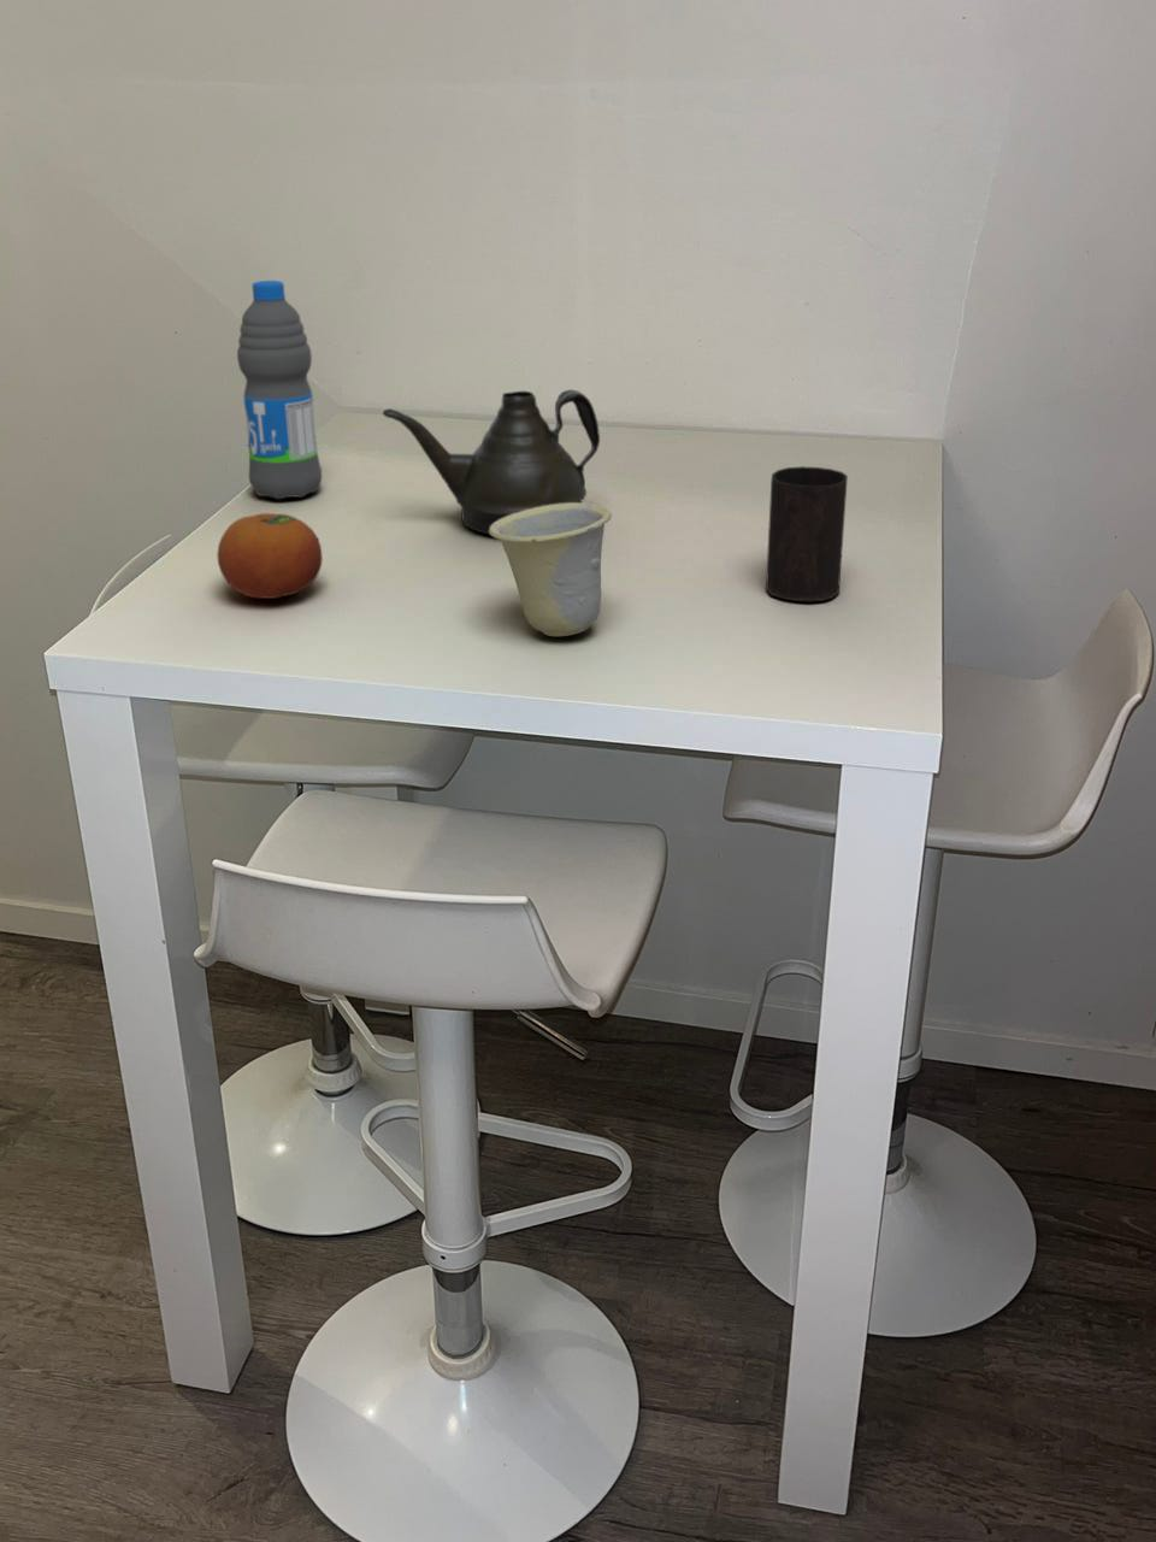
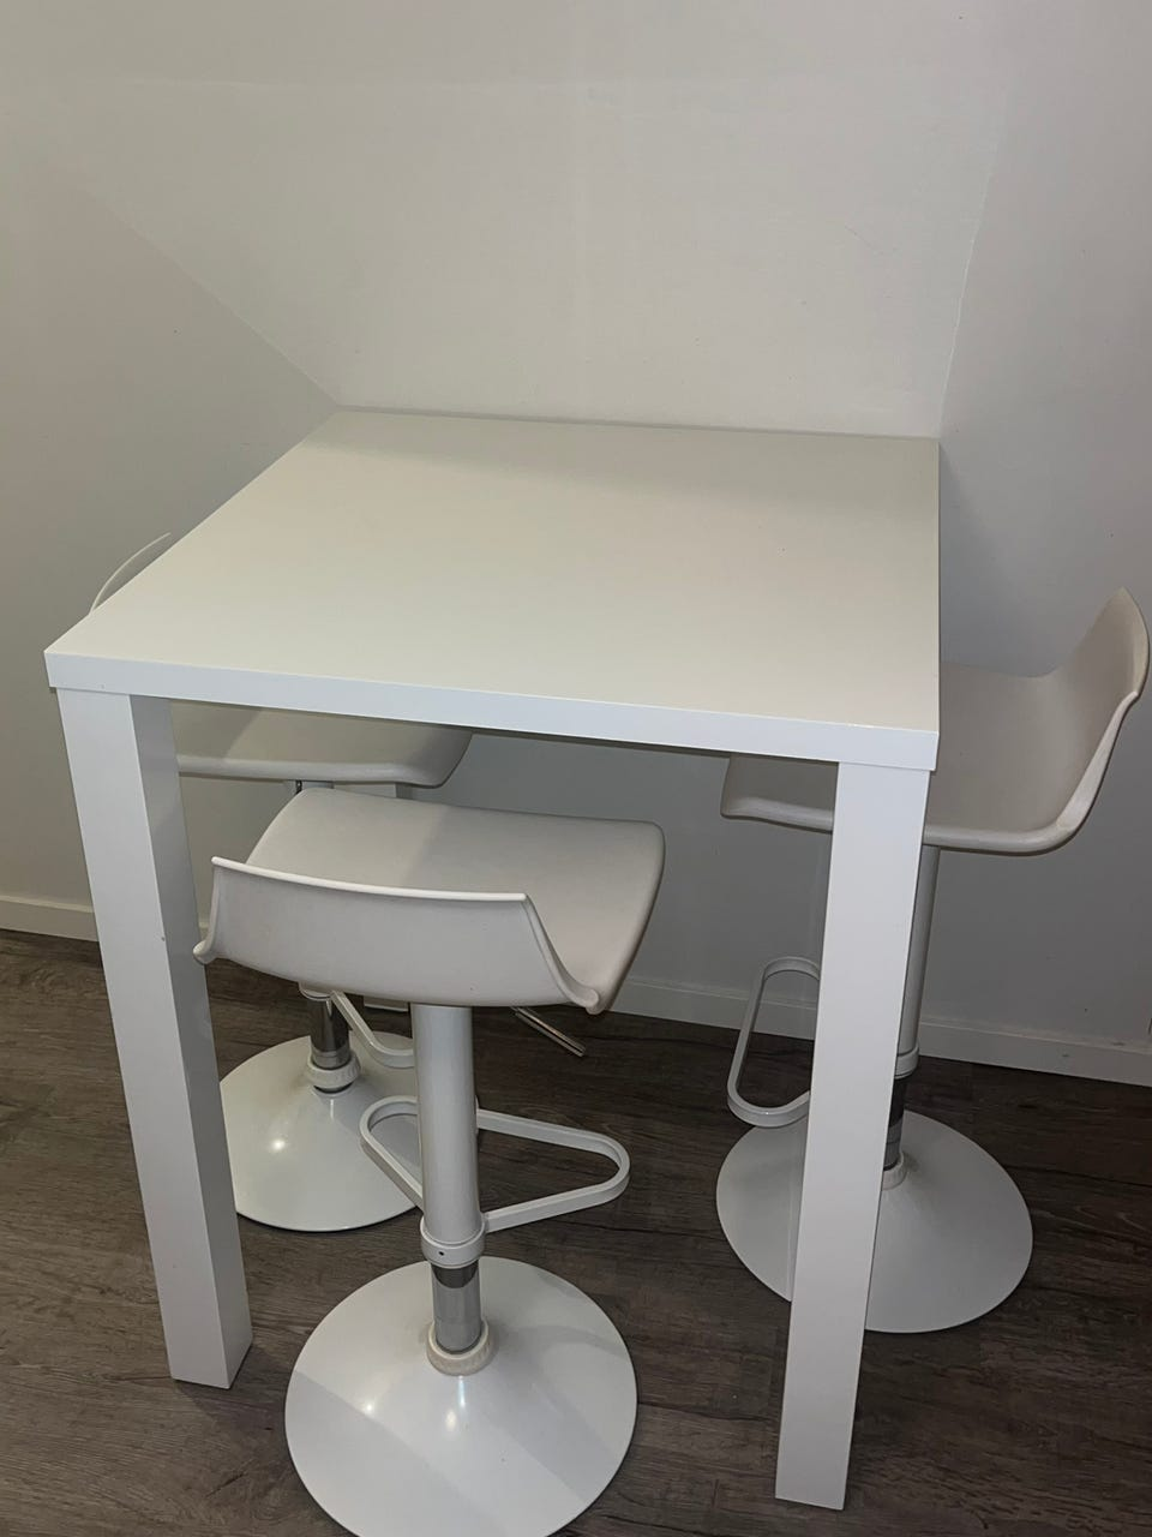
- teapot (493, 458)
- cup (805, 534)
- fruit (270, 555)
- cup (550, 571)
- water bottle (277, 389)
